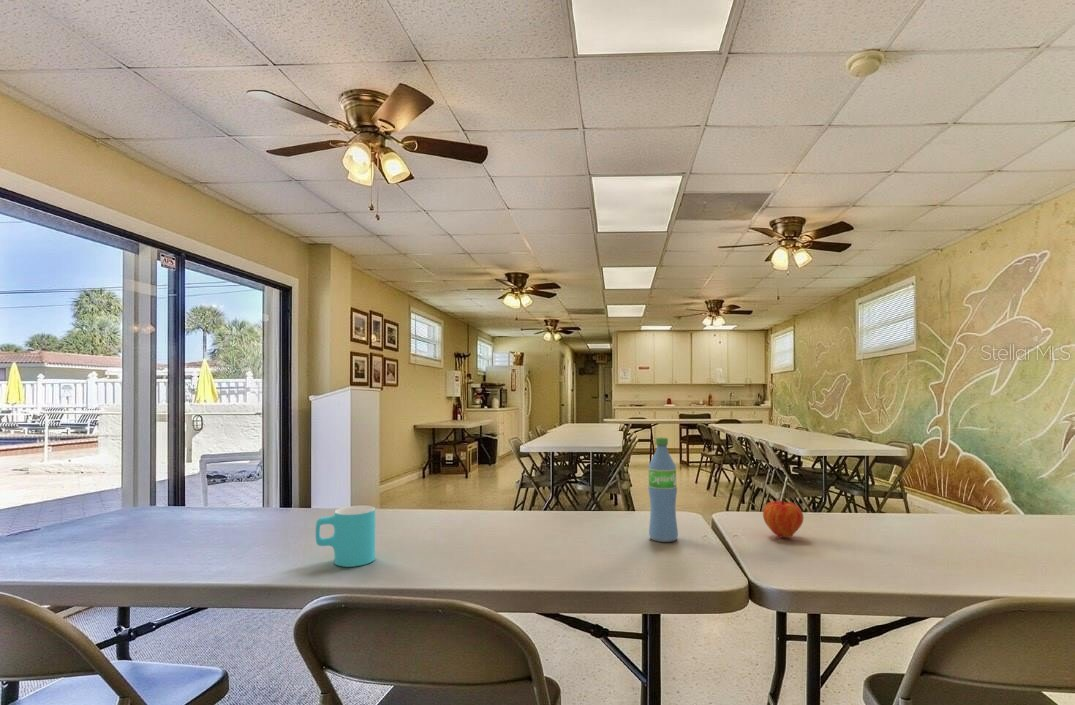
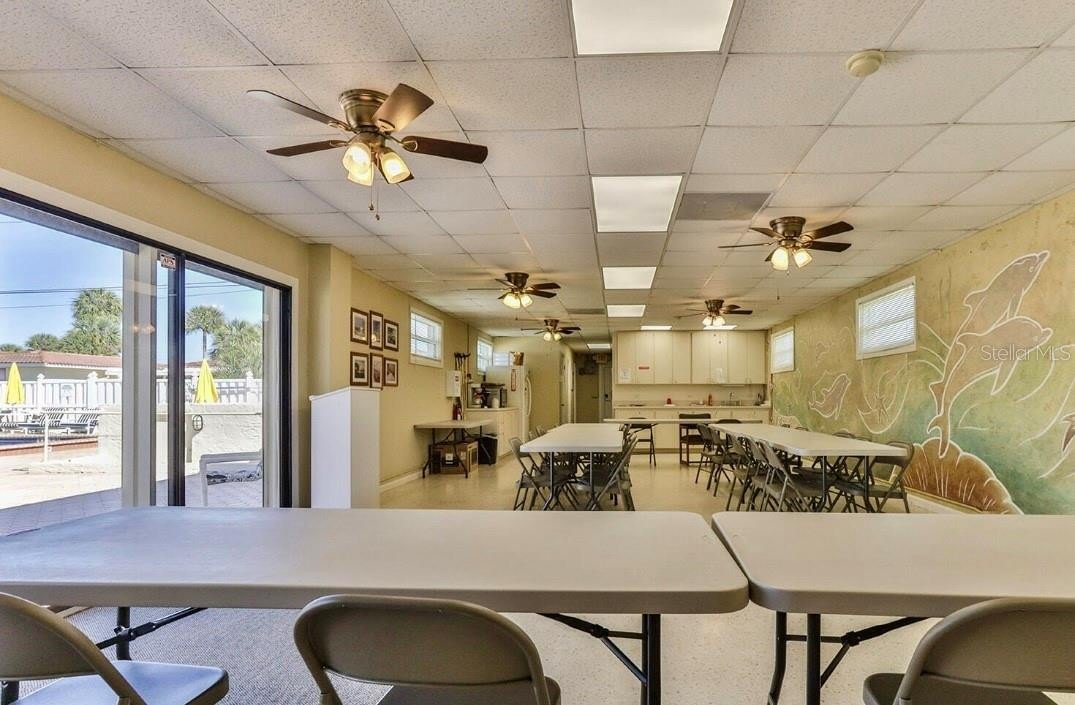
- water bottle (662, 488)
- fruit (782, 516)
- cup (347, 534)
